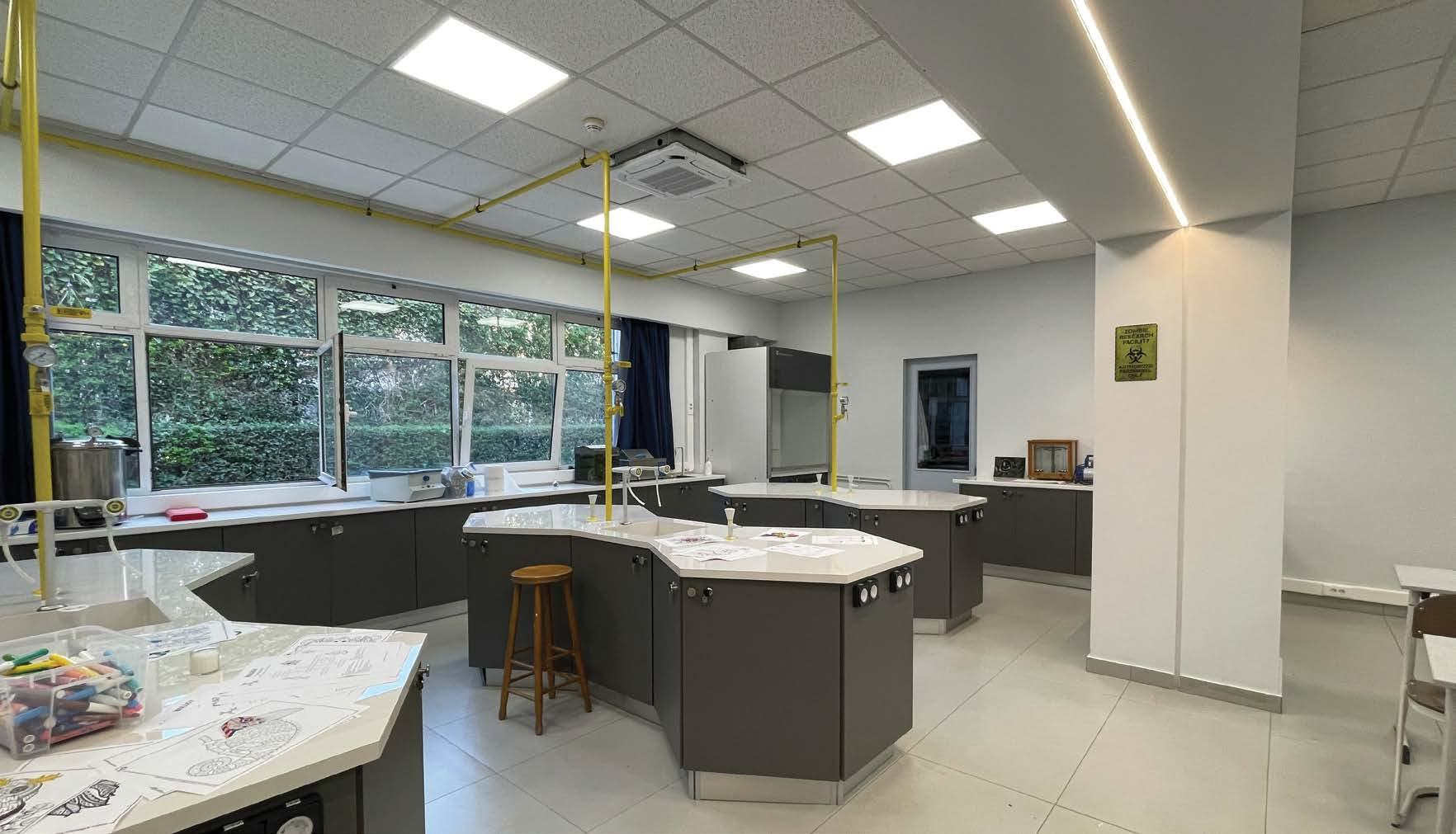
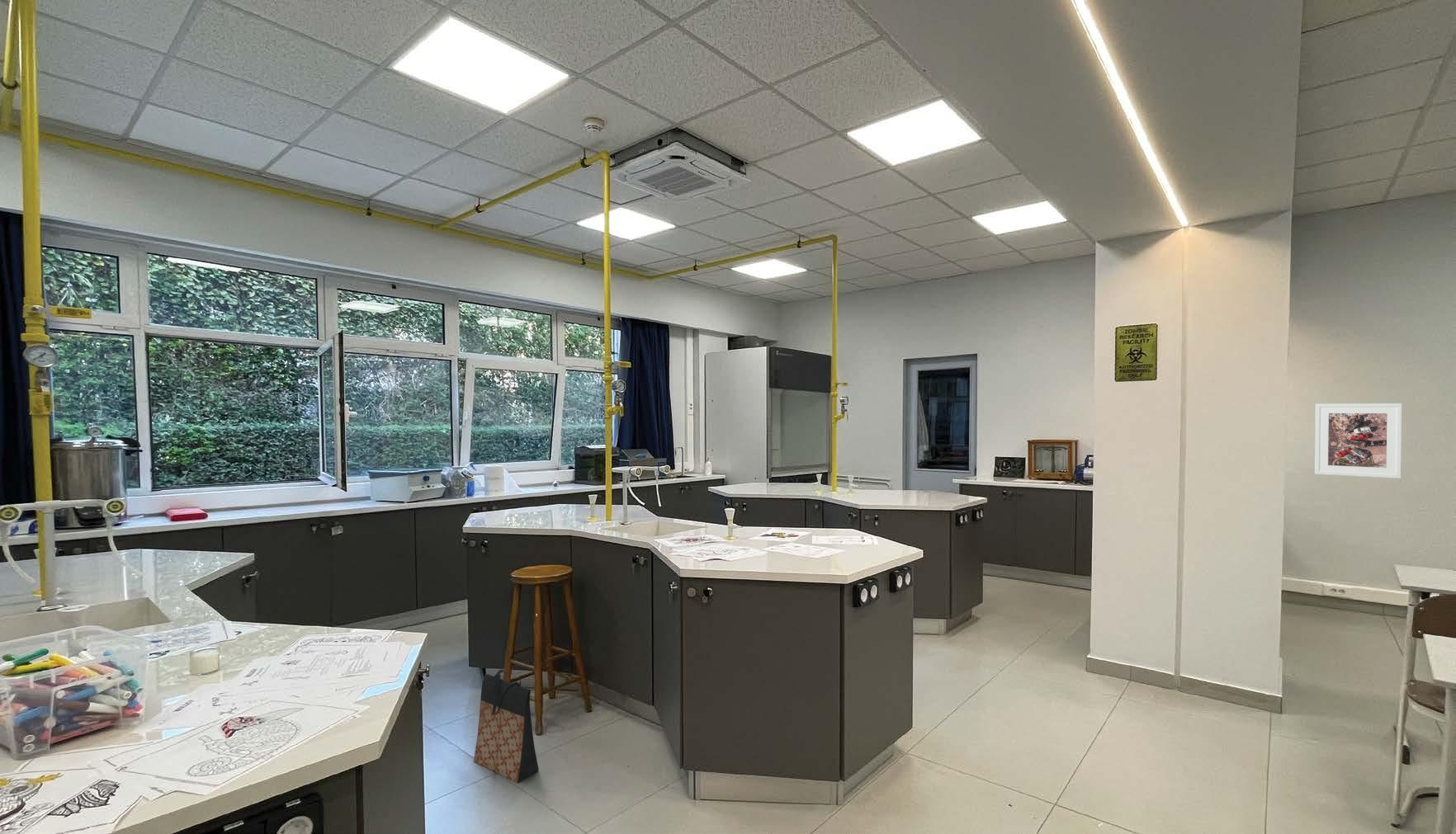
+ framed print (1356, 440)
+ bag (506, 719)
